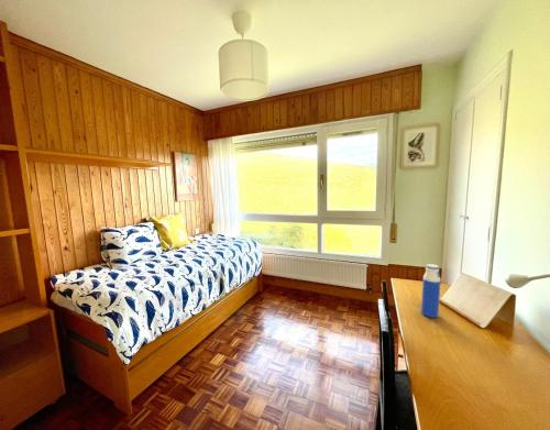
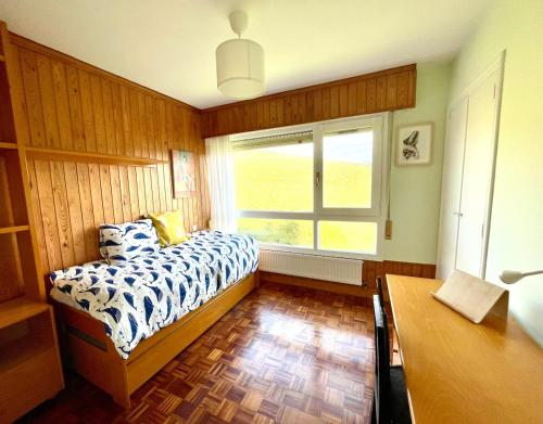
- water bottle (430, 289)
